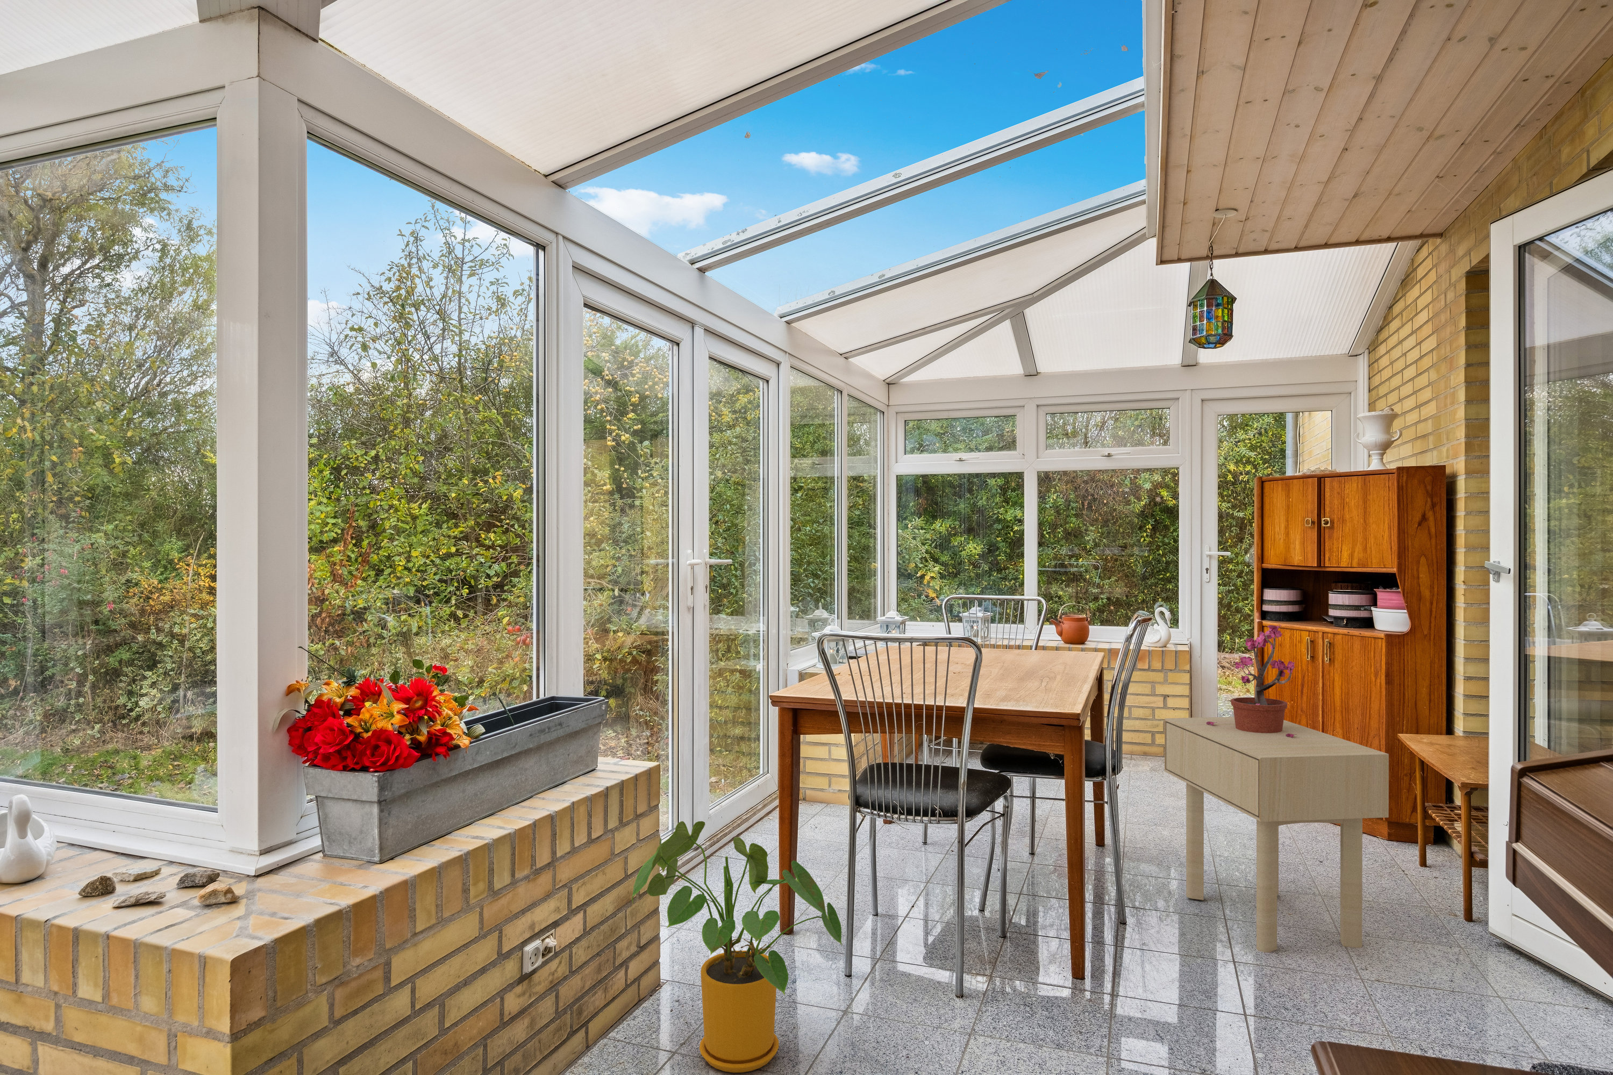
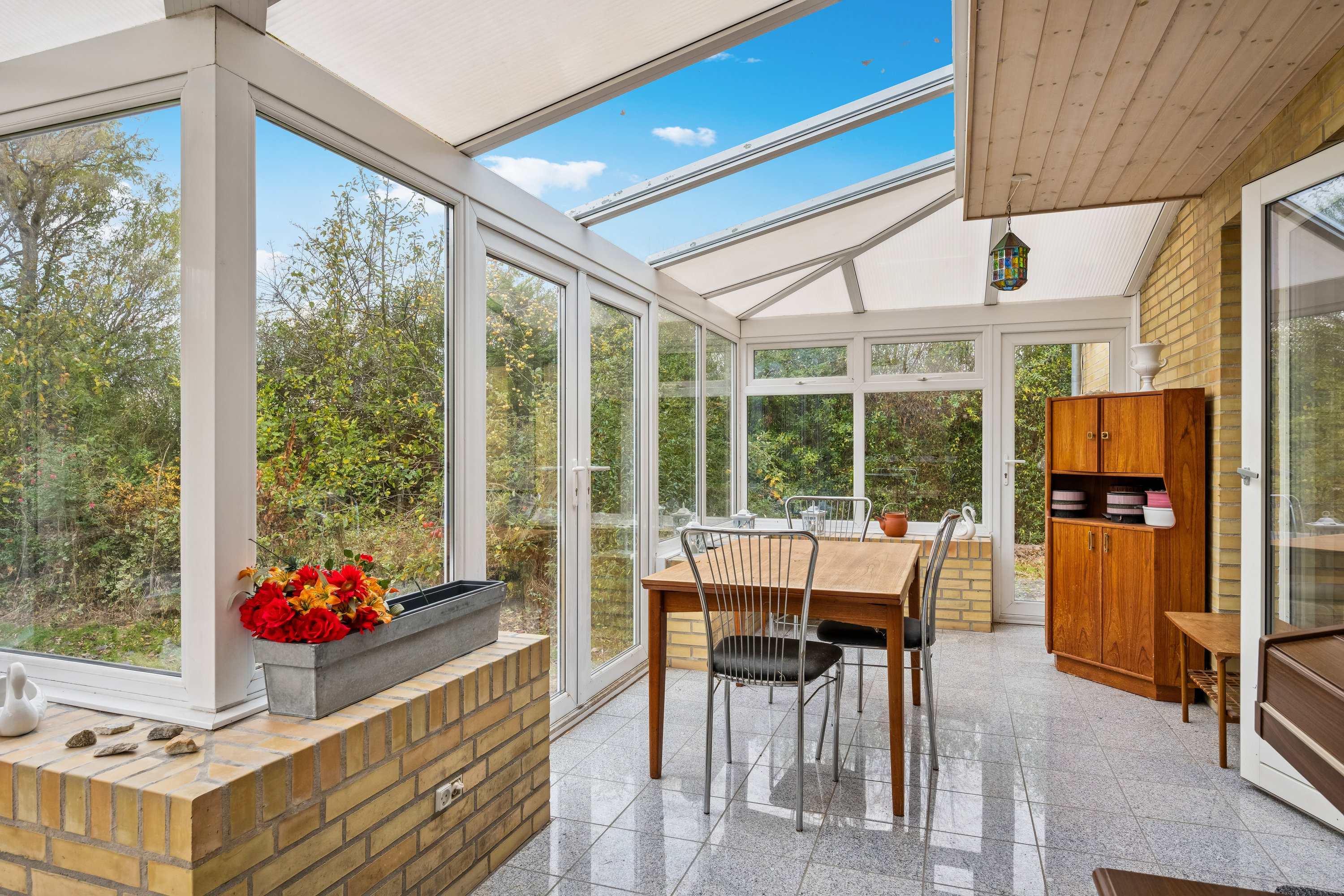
- side table (1266, 827)
- house plant (730, 948)
- potted plant (1252, 675)
